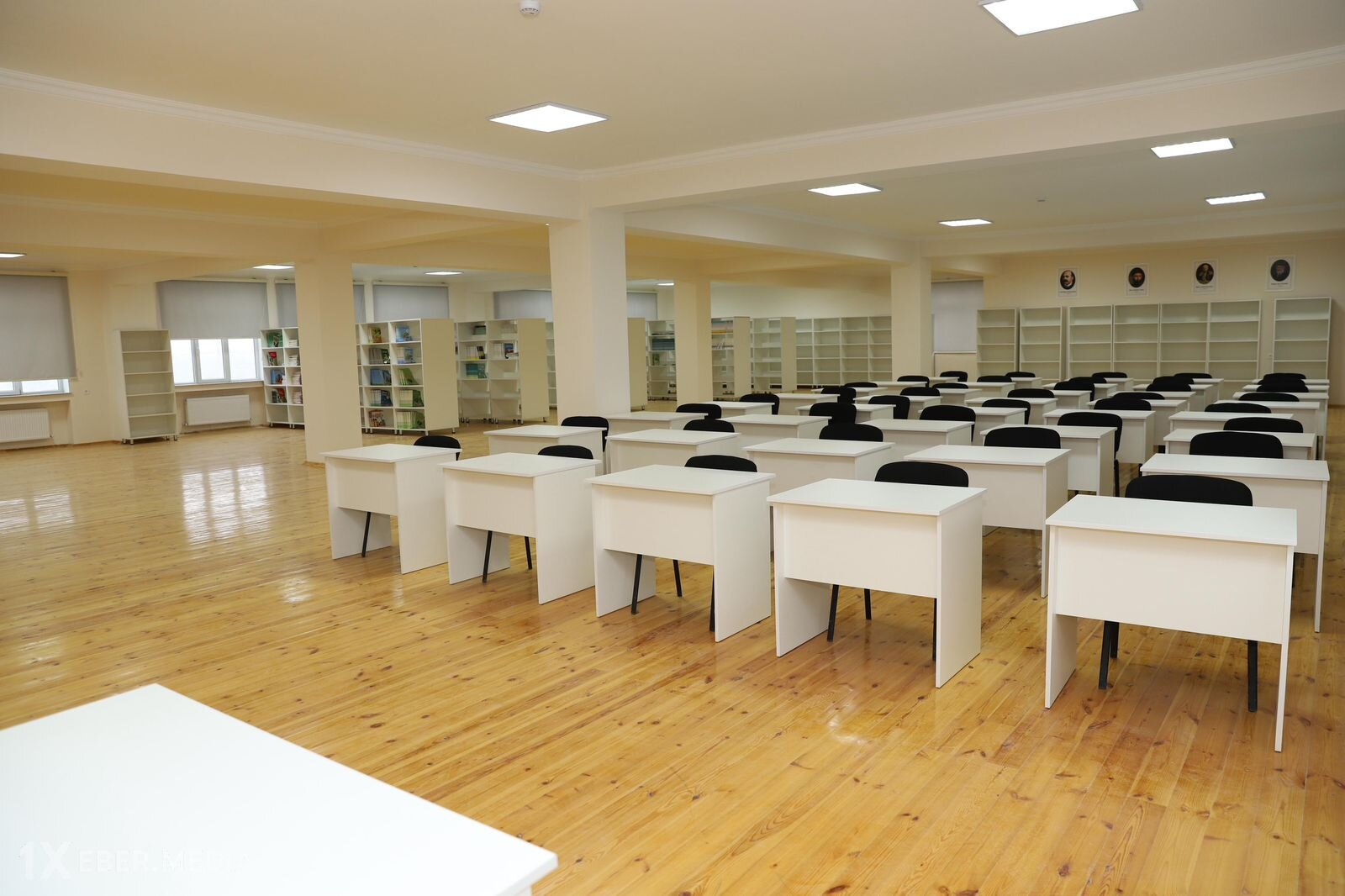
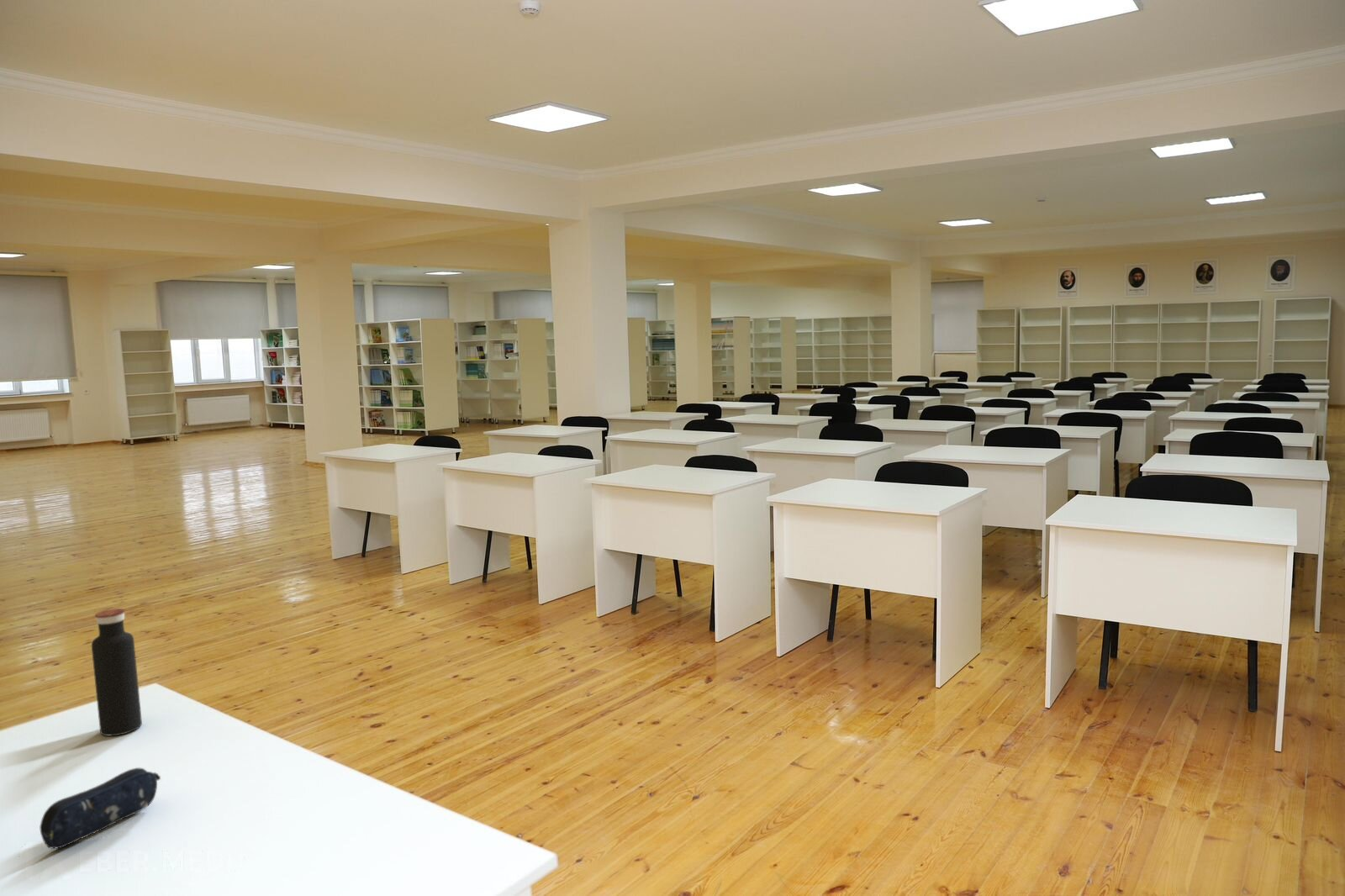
+ pencil case (101, 806)
+ water bottle (115, 671)
